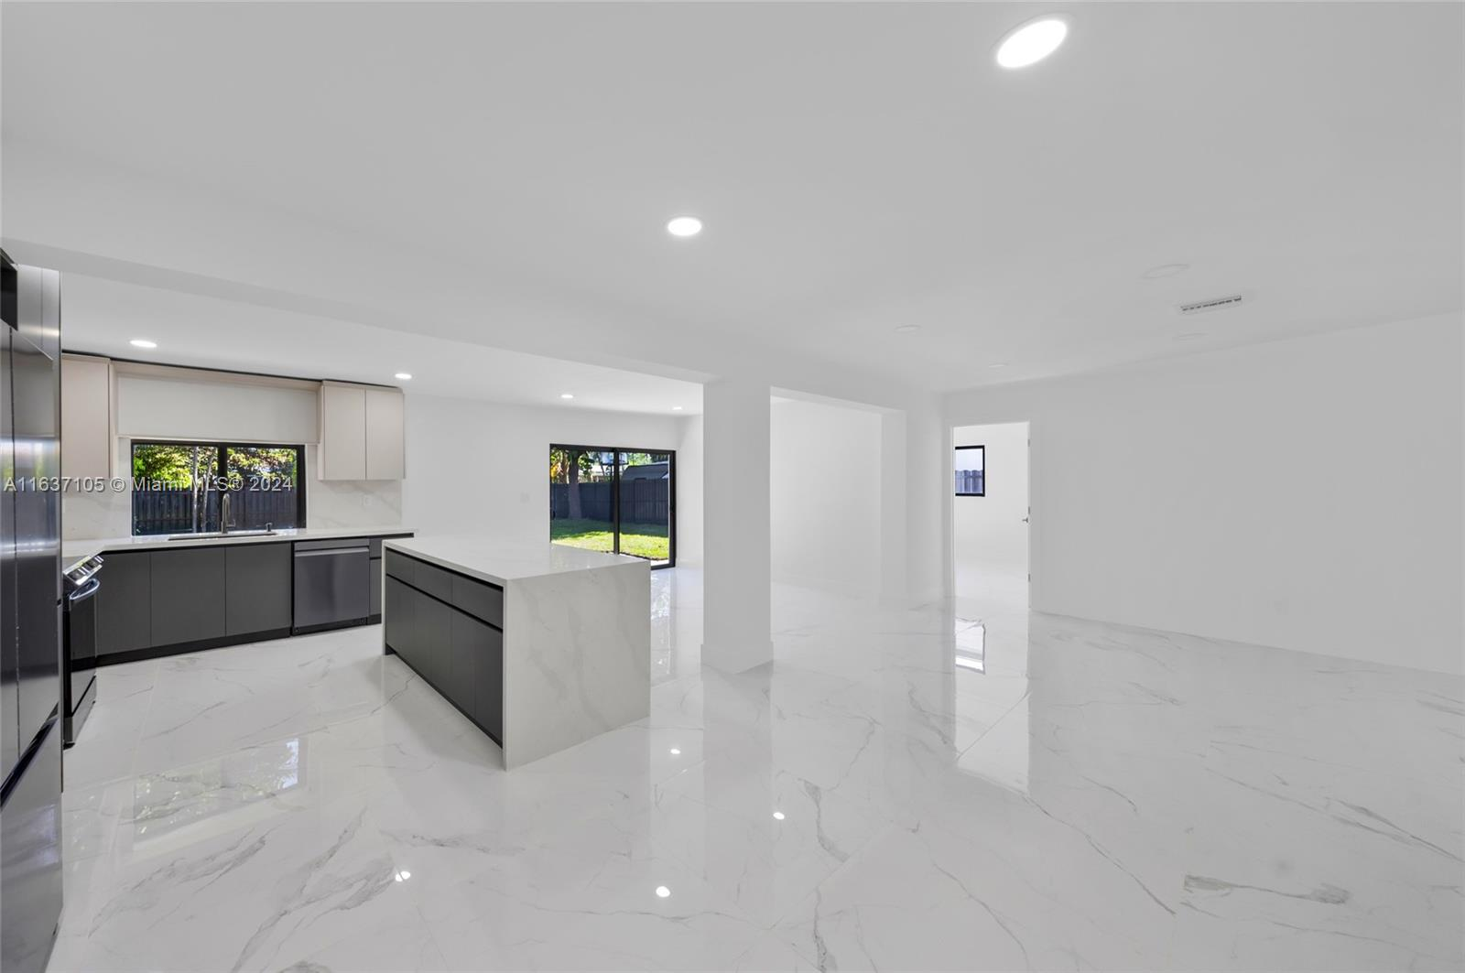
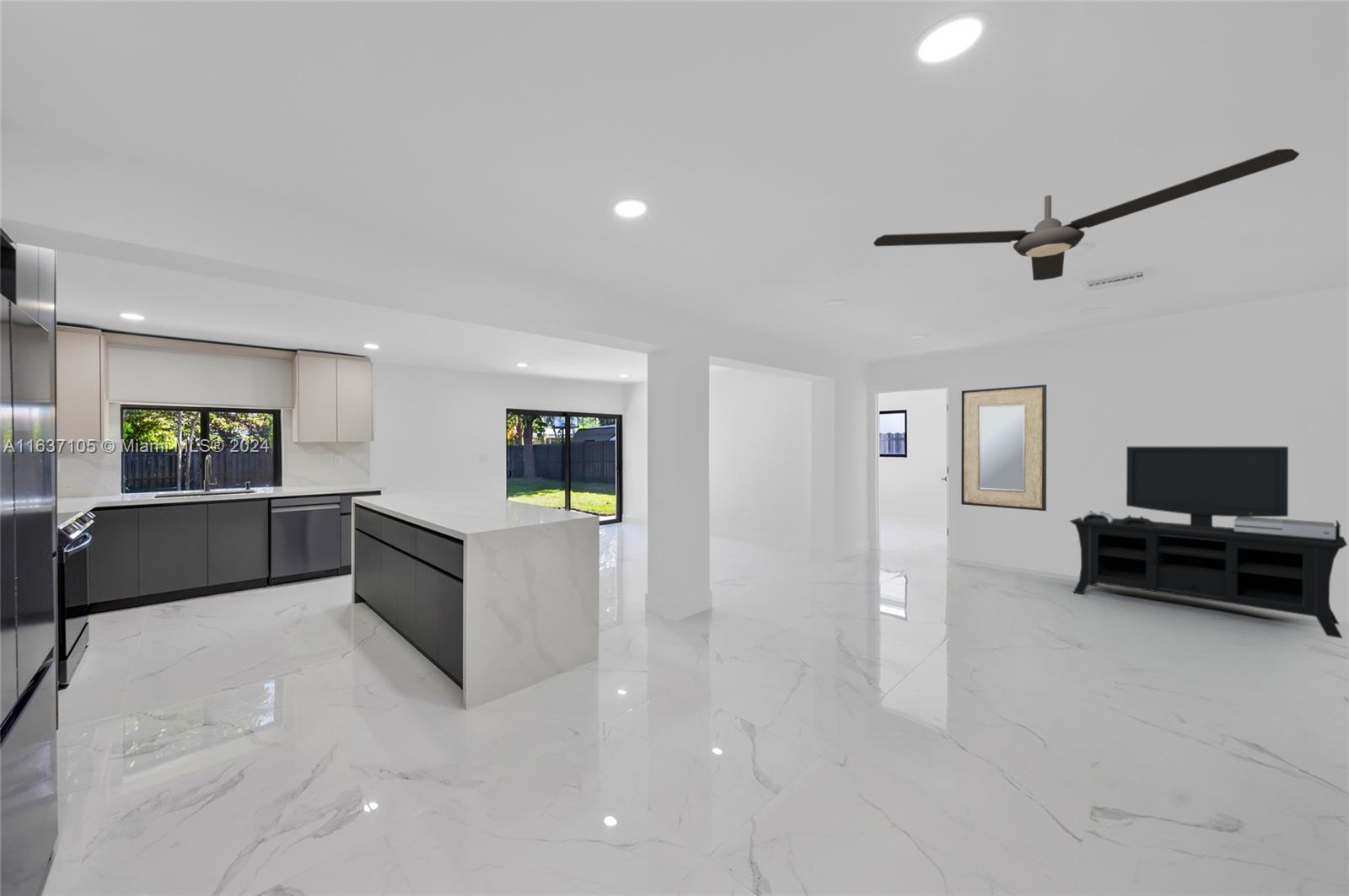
+ media console (1193, 527)
+ home mirror (1002, 448)
+ ceiling fan (1047, 236)
